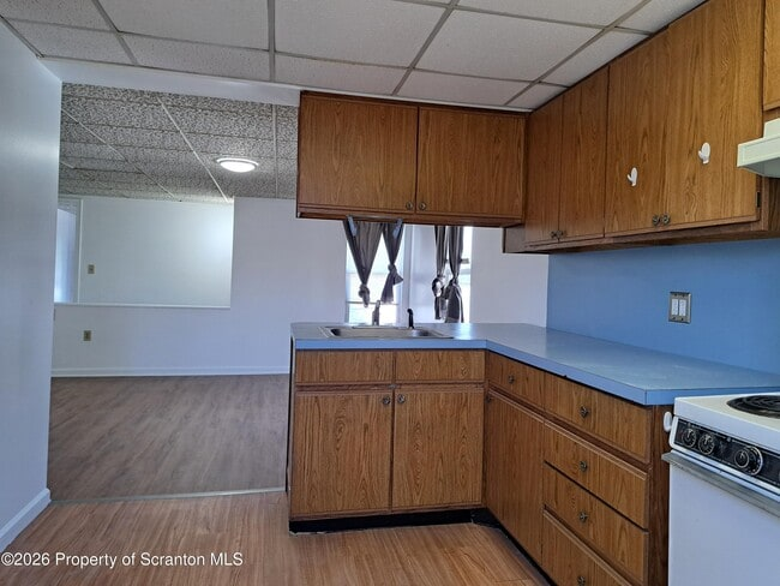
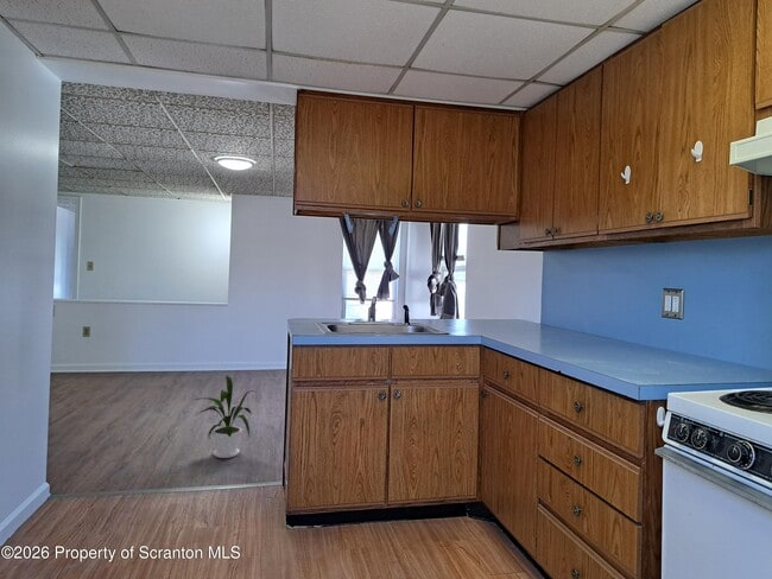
+ house plant (226, 416)
